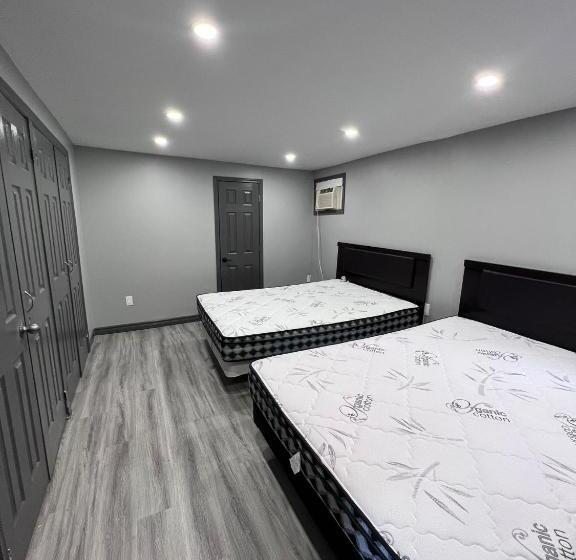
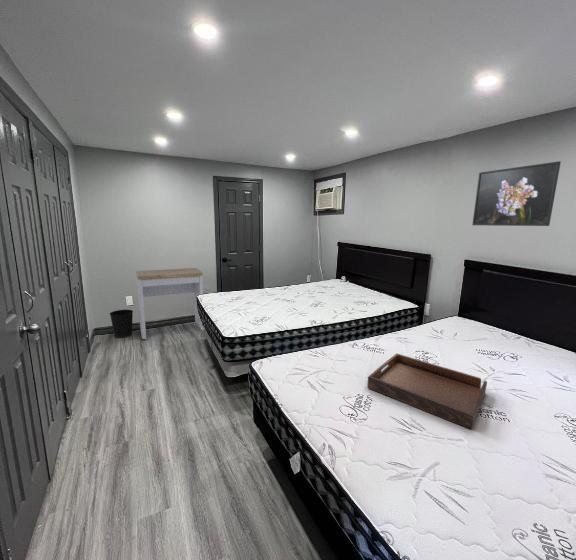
+ desk (169, 294)
+ wastebasket (122, 323)
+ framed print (511, 197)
+ serving tray (427, 384)
